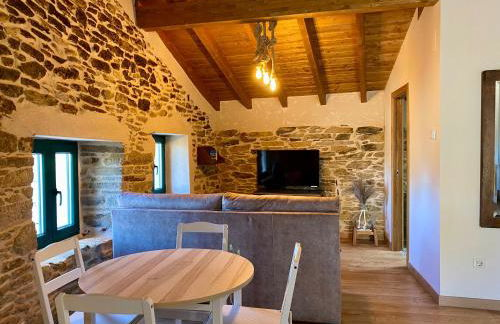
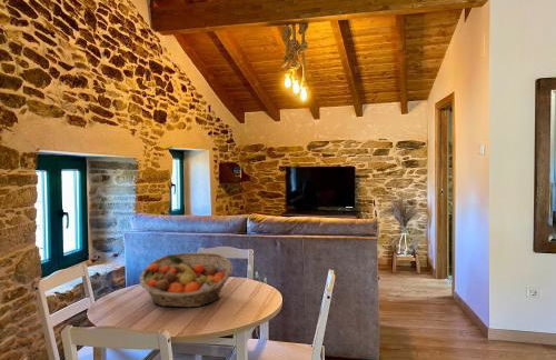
+ fruit basket (187, 278)
